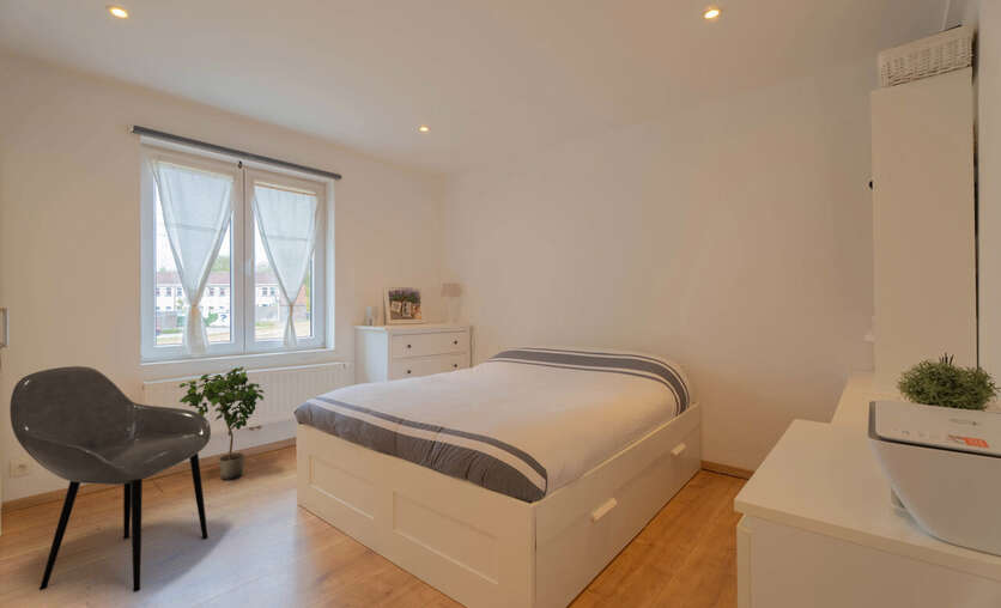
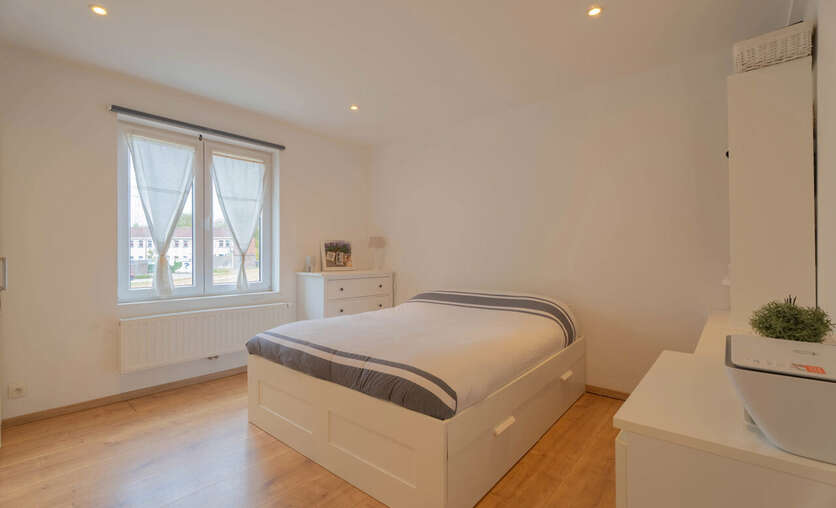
- armchair (119, 463)
- potted plant (226, 424)
